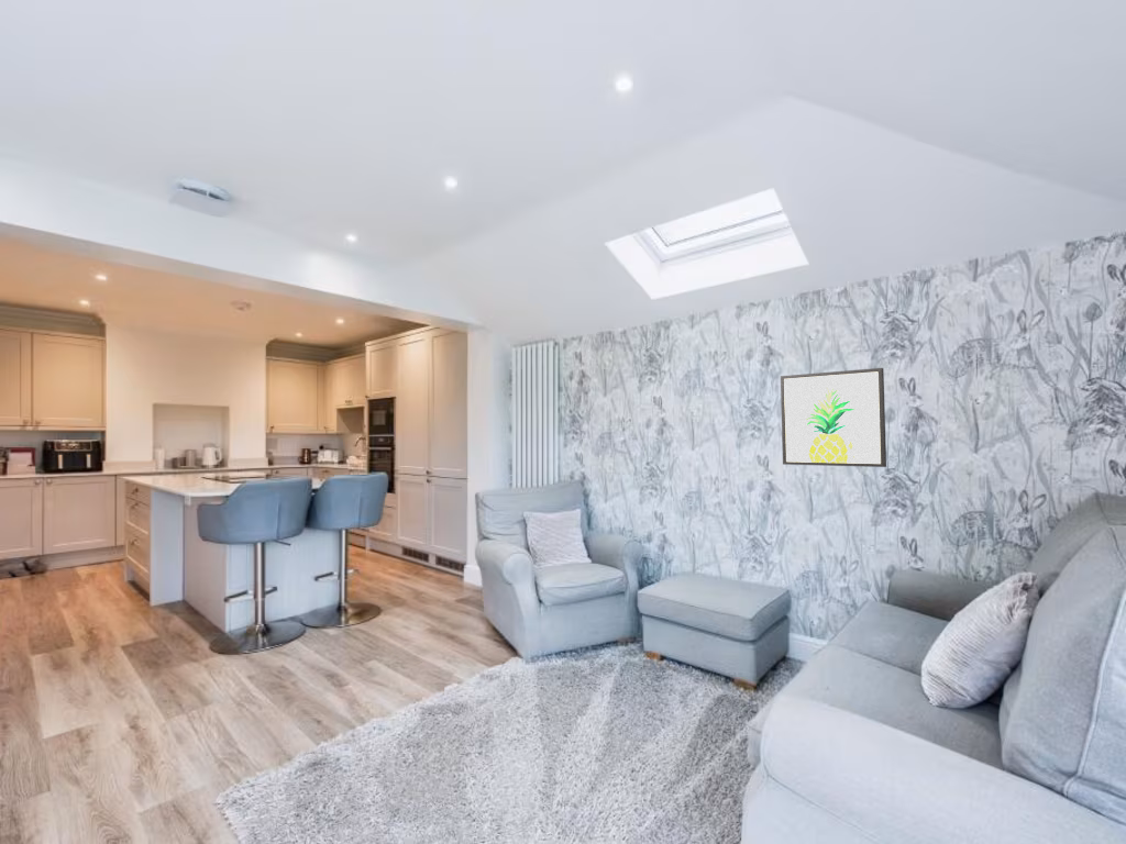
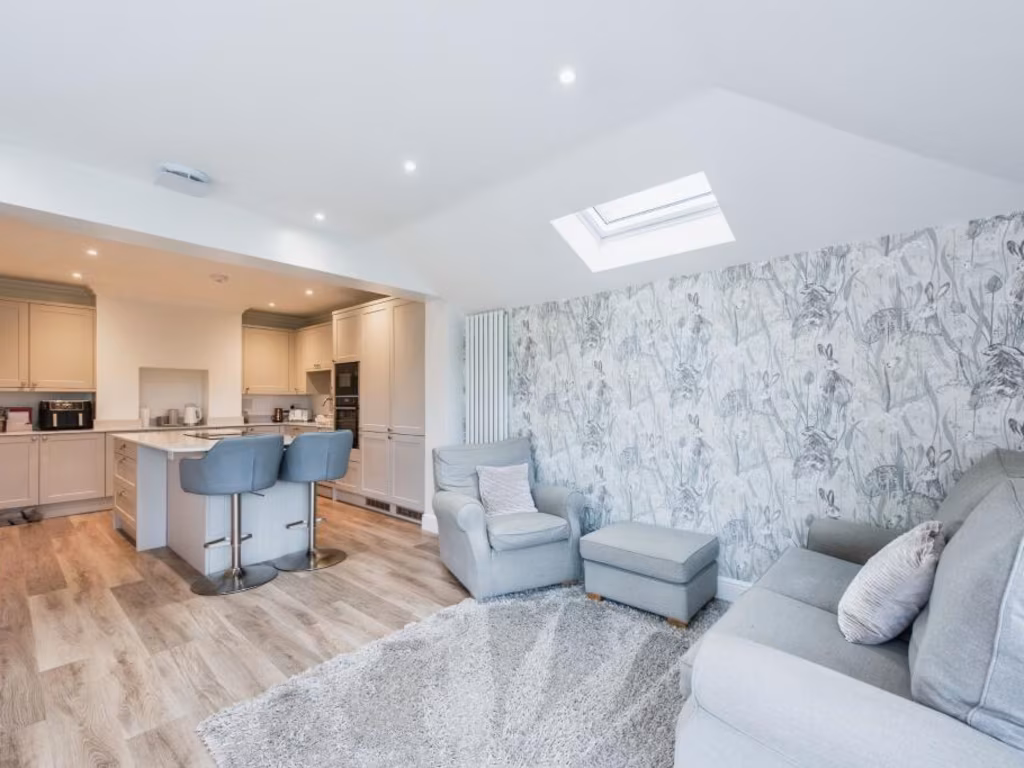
- wall art (830, 419)
